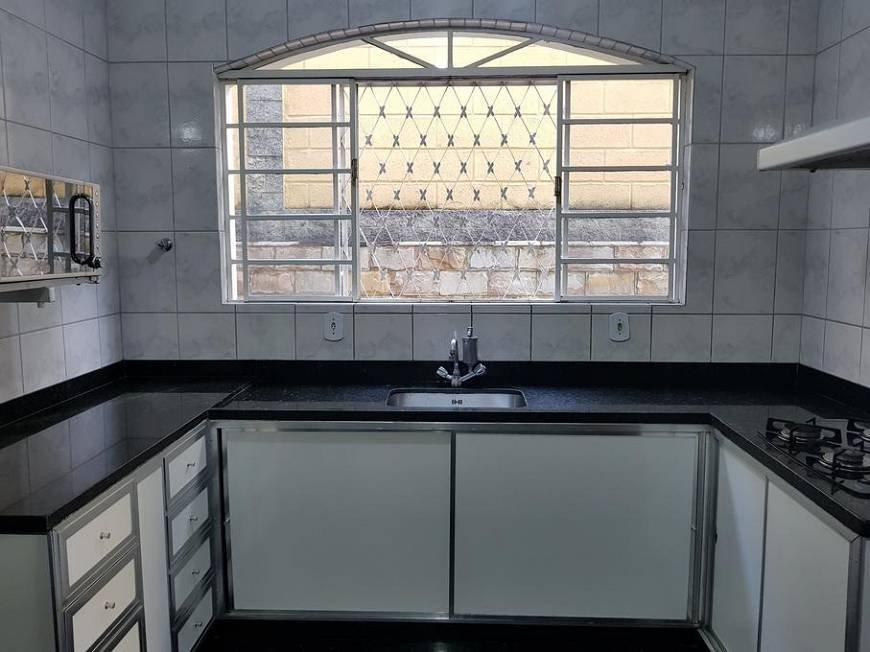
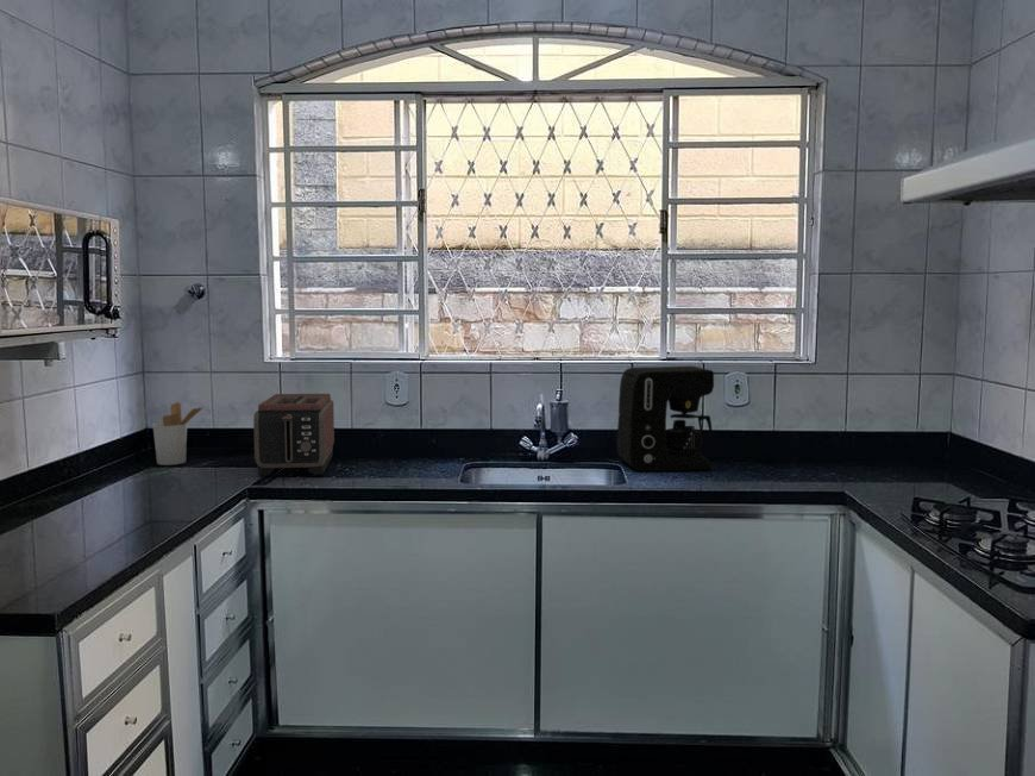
+ coffee maker (671, 417)
+ utensil holder (178, 433)
+ toaster (295, 433)
